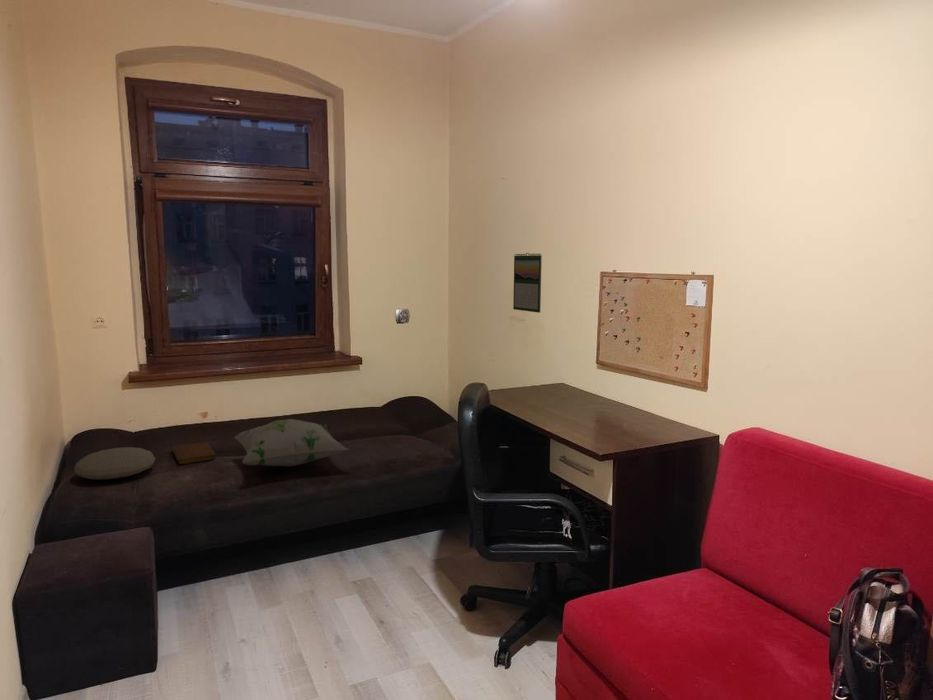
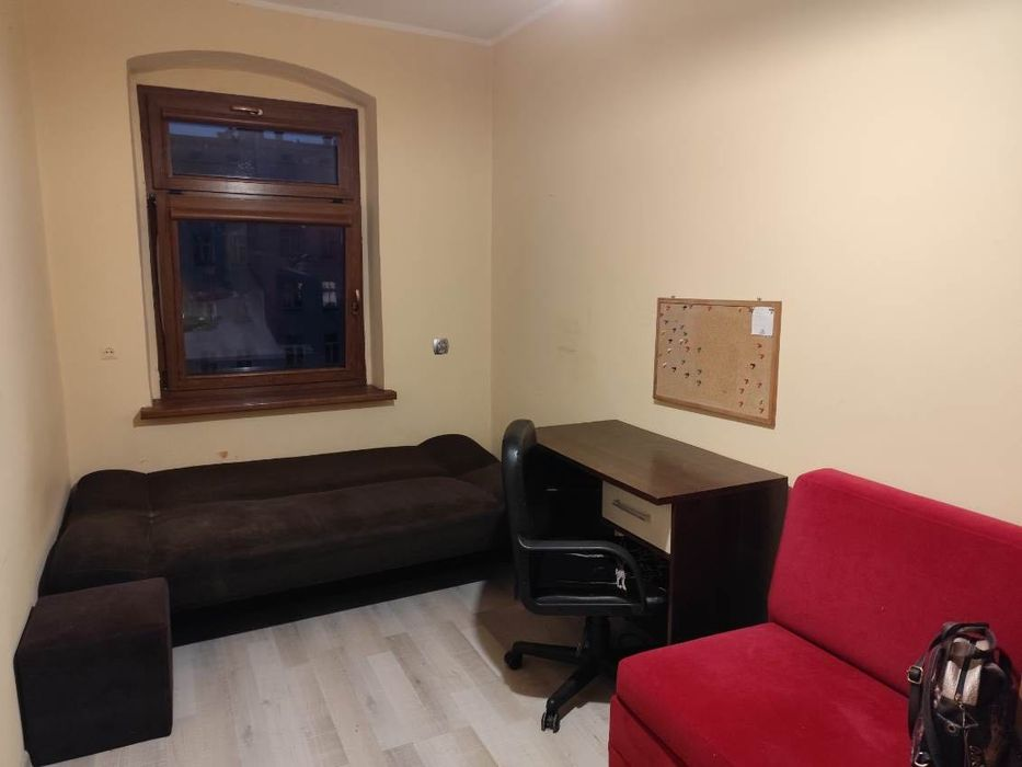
- decorative pillow (289, 442)
- cushion (115, 462)
- calendar (526, 282)
- notebook (193, 452)
